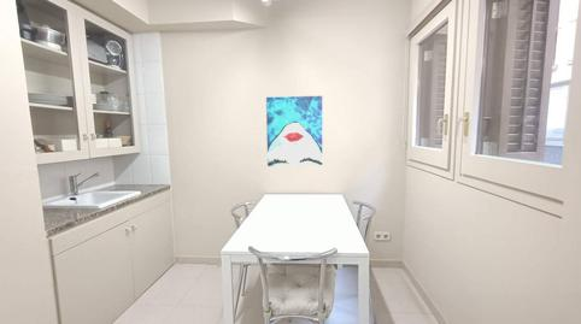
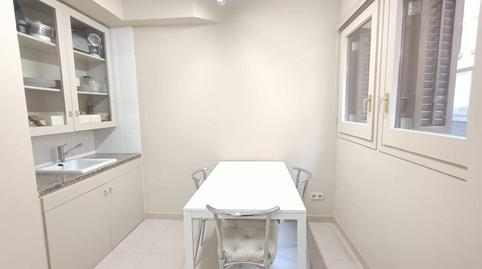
- wall art (294, 131)
